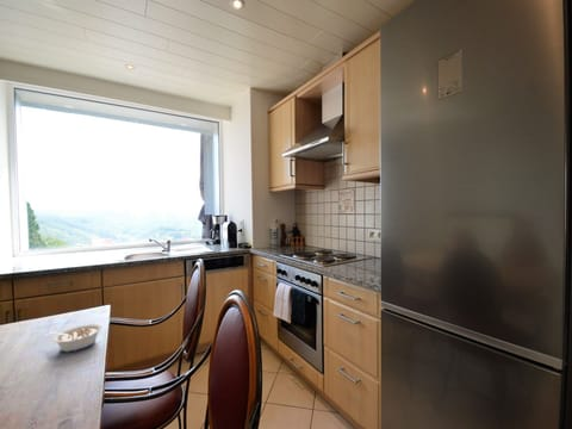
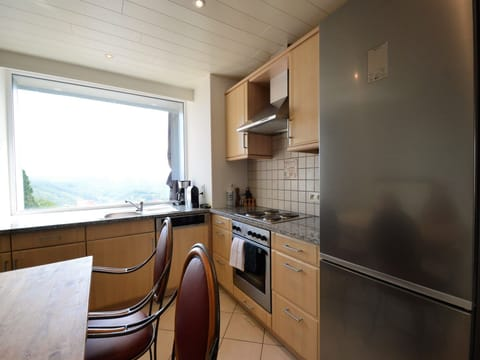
- legume (76, 337)
